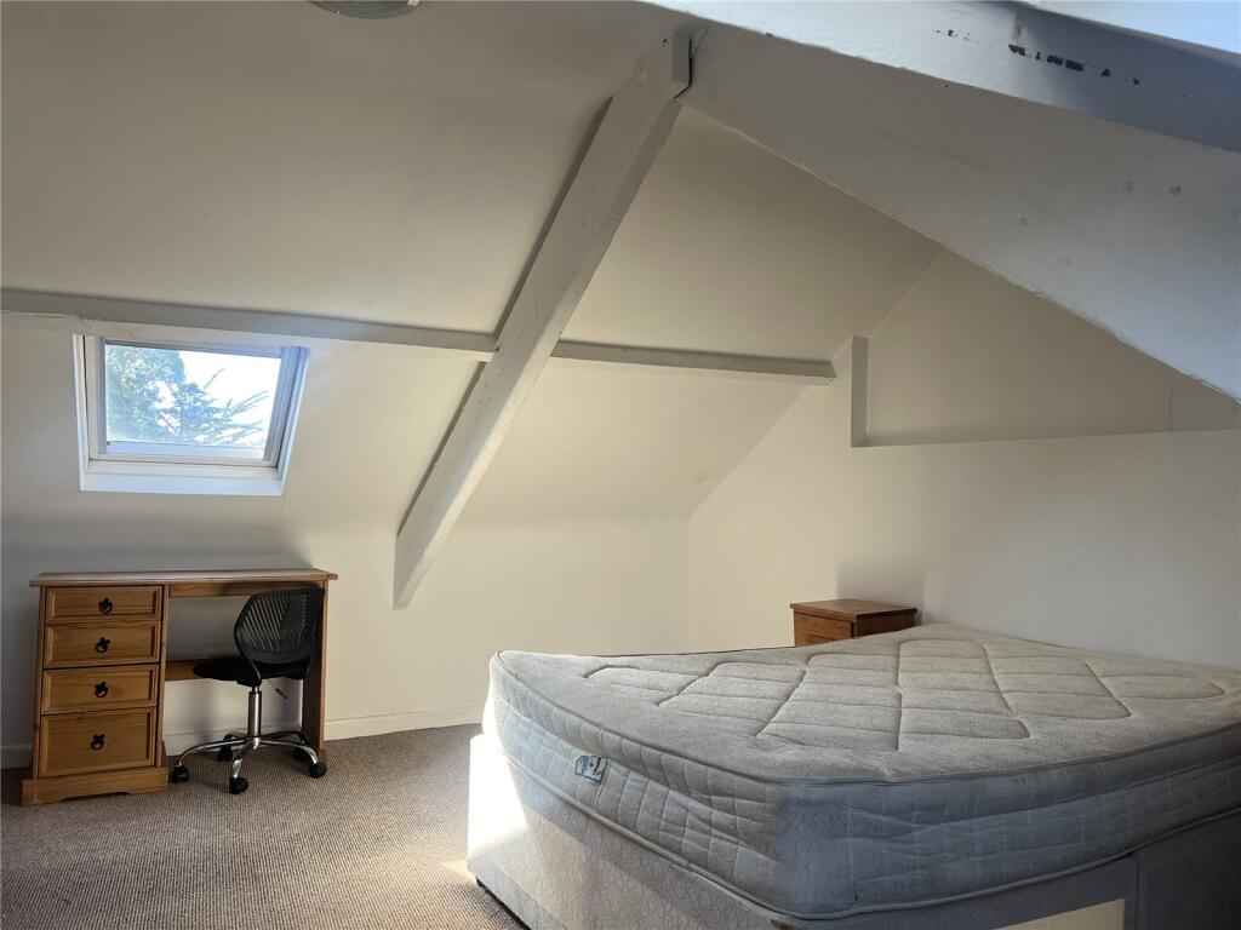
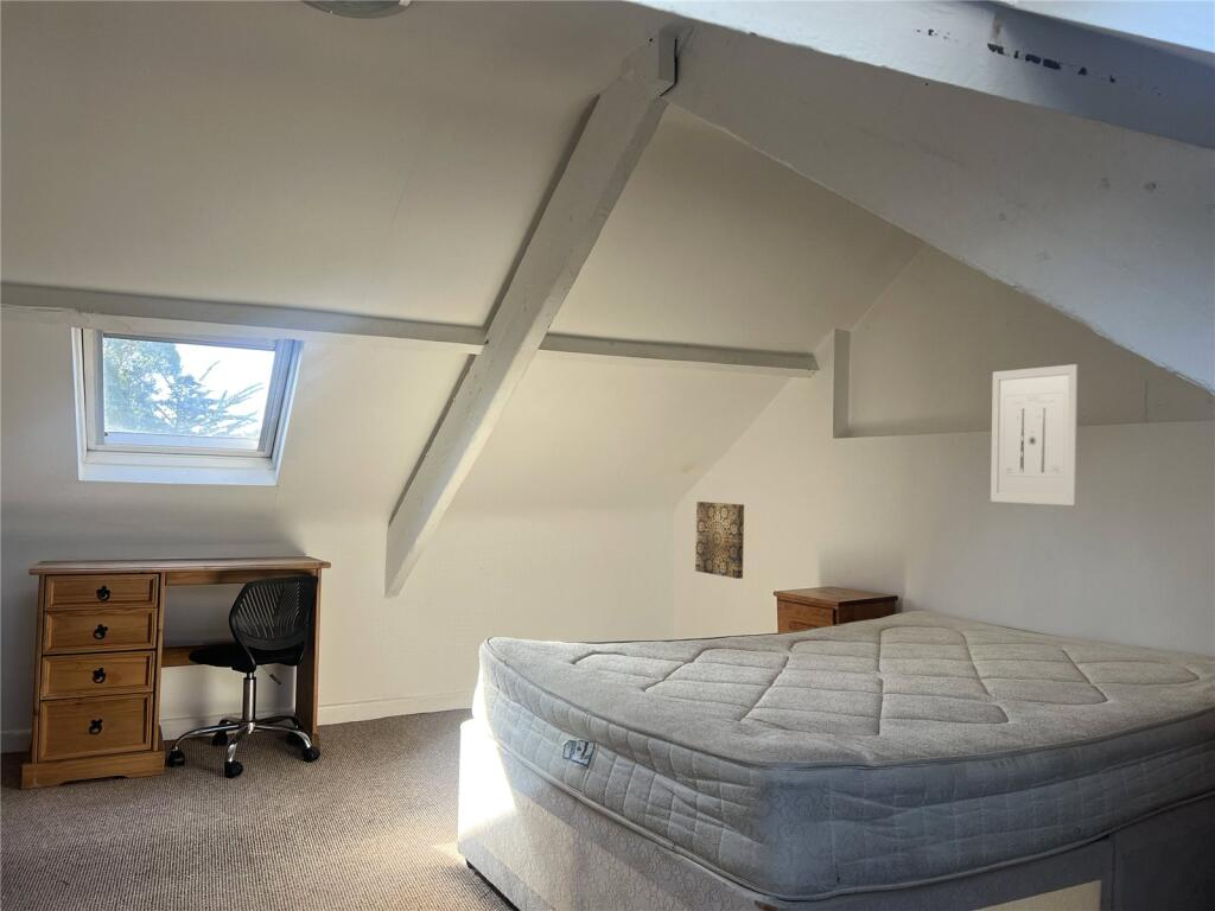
+ wall art (1032, 435)
+ wall art (719, 539)
